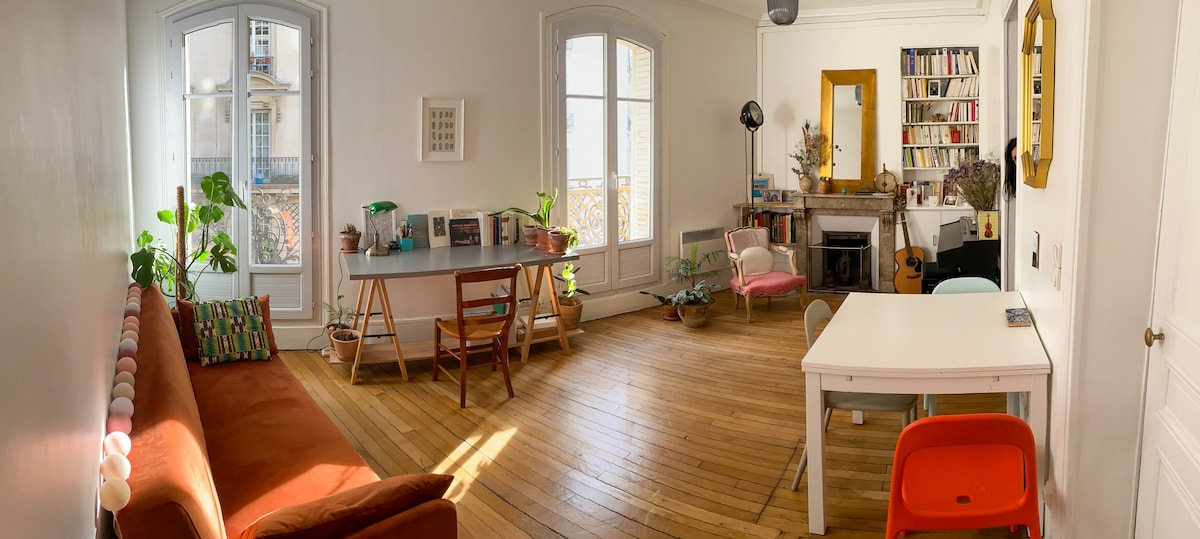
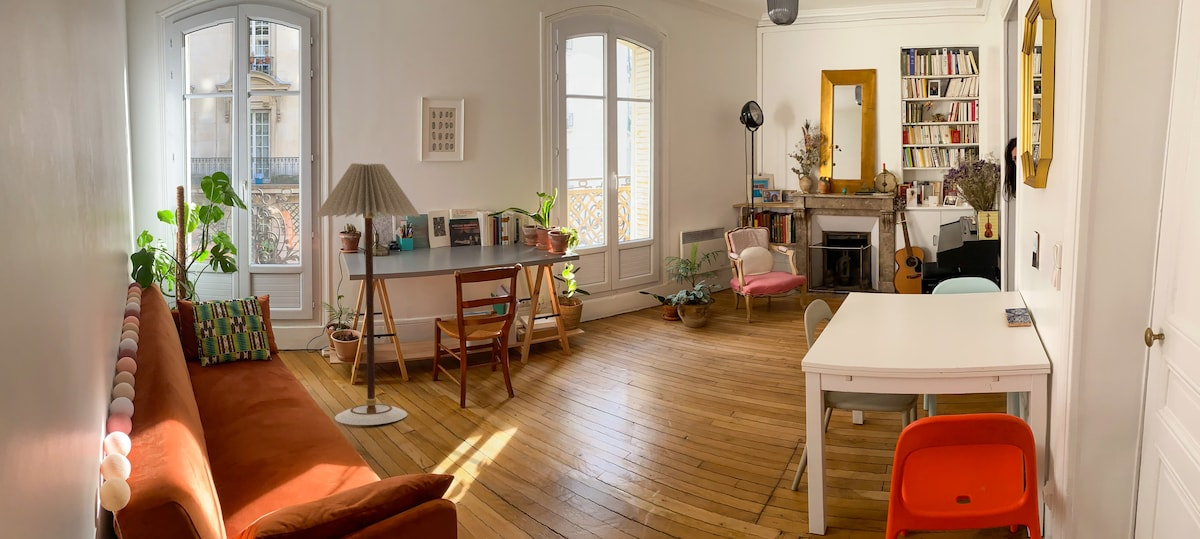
+ floor lamp (369, 291)
